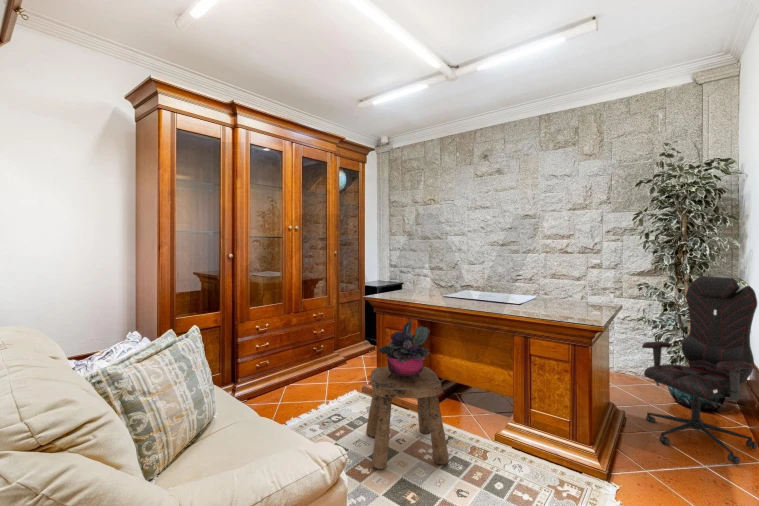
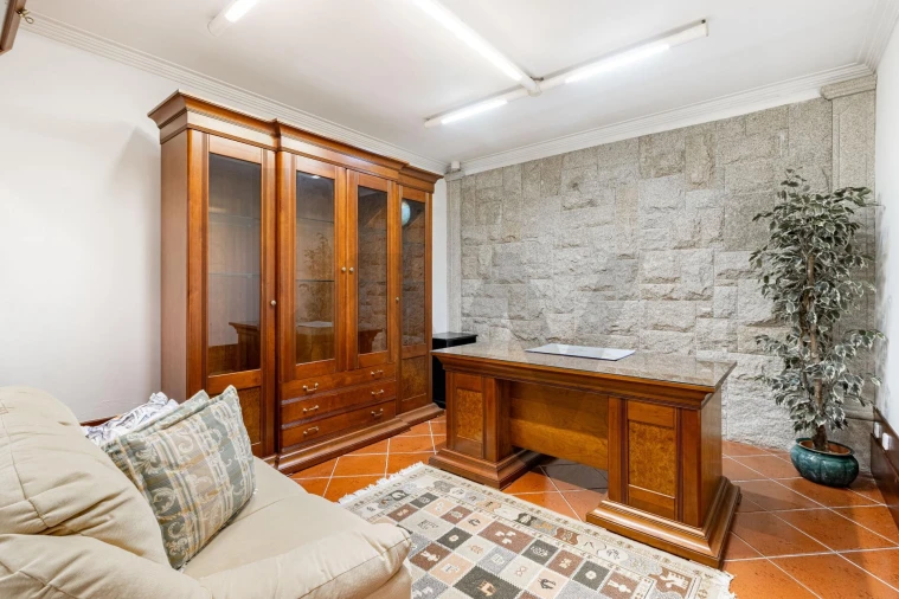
- office chair (695, 358)
- stool (418, 411)
- potted plant (404, 347)
